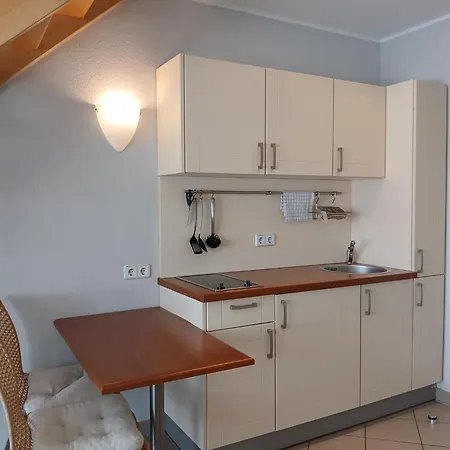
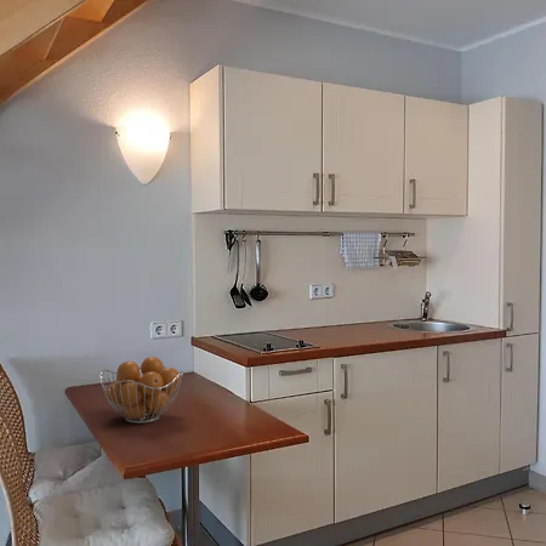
+ fruit basket (142, 388)
